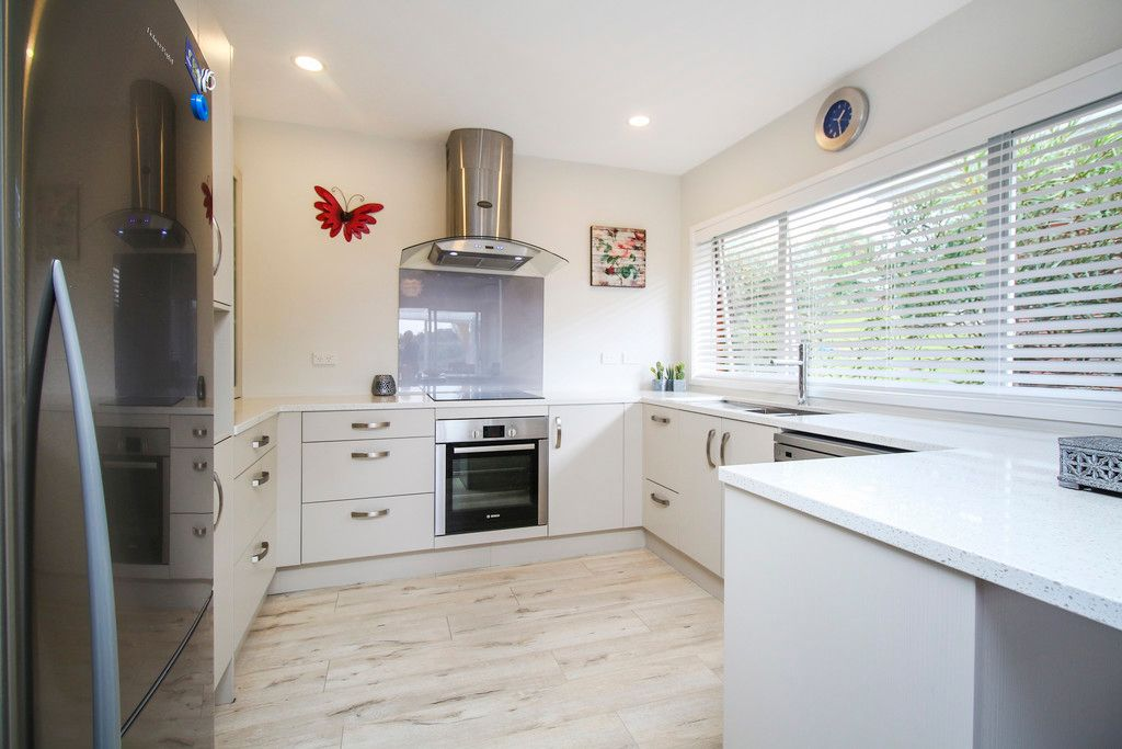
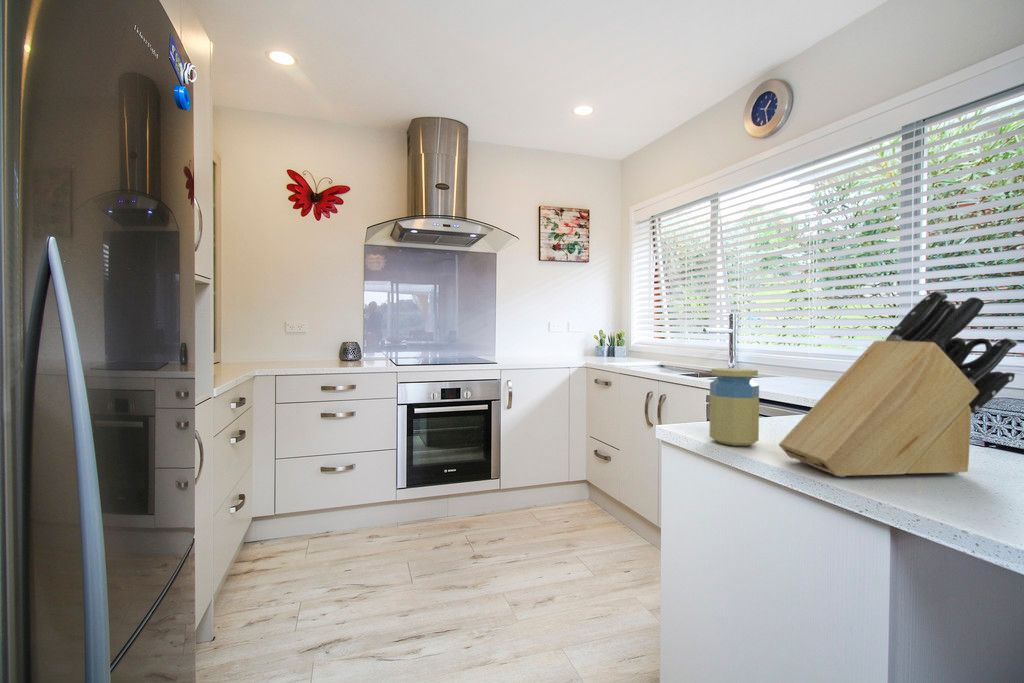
+ jar (733, 405)
+ knife block (895, 377)
